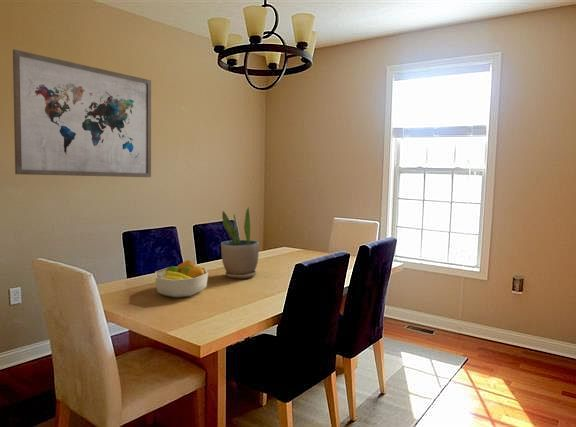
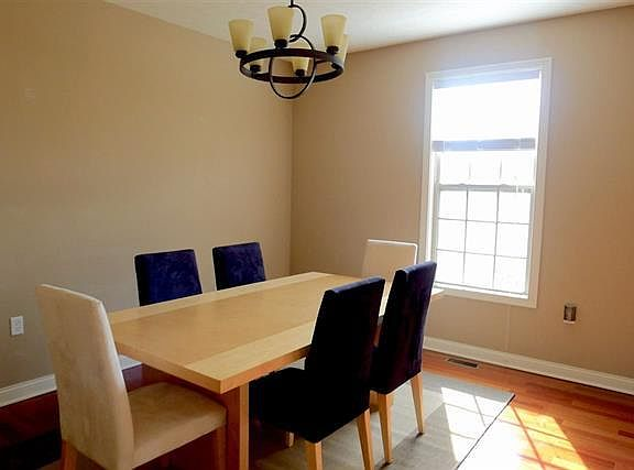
- wall art (91, 121)
- fruit bowl (181, 277)
- potted plant (240, 241)
